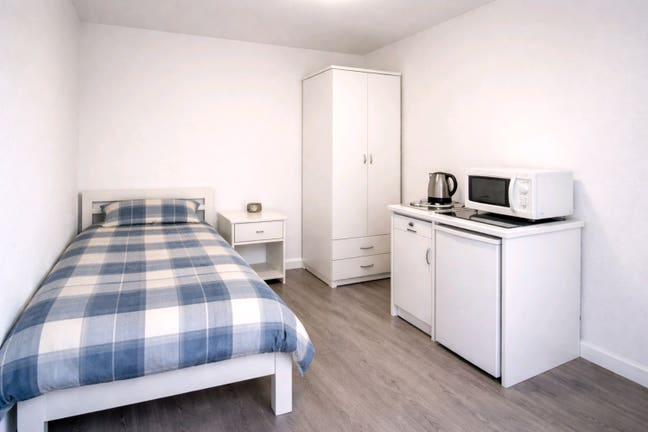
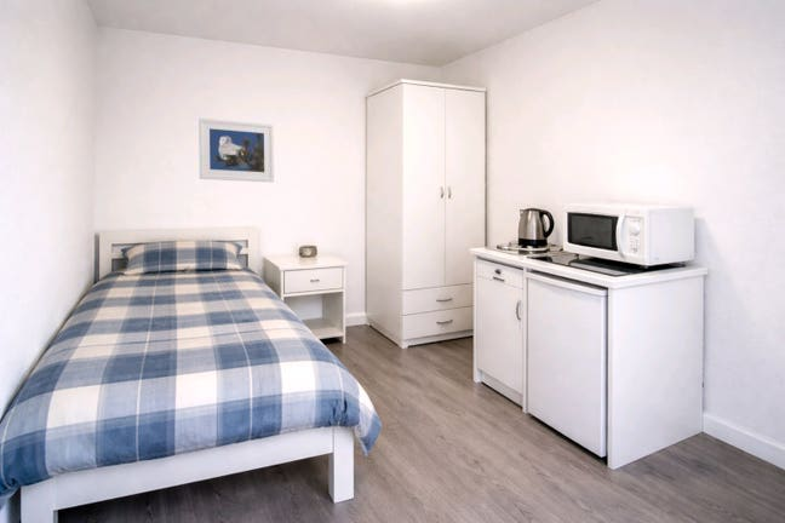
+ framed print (237, 150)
